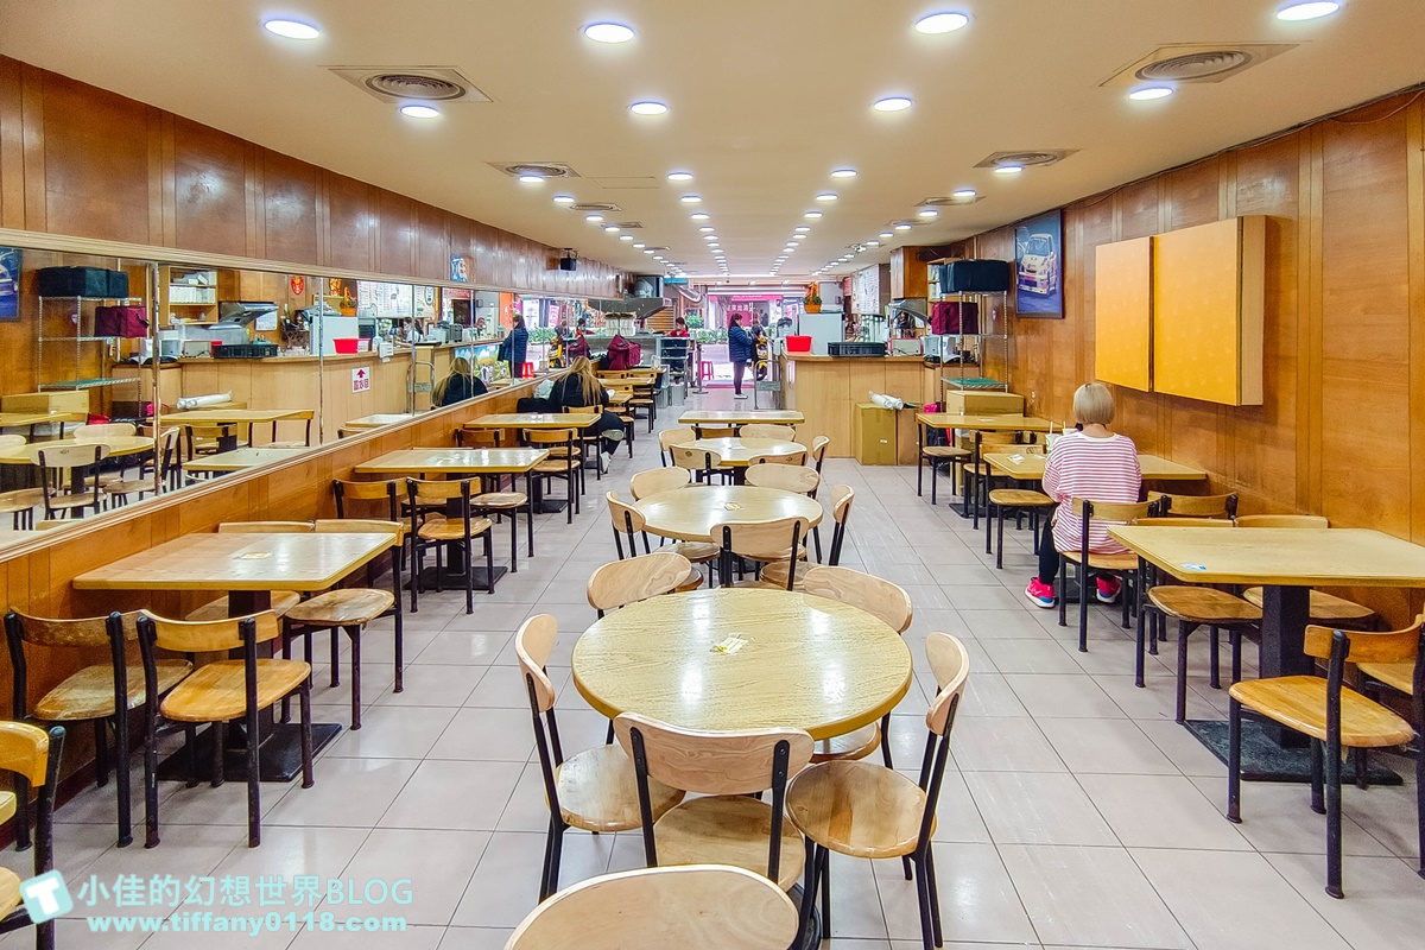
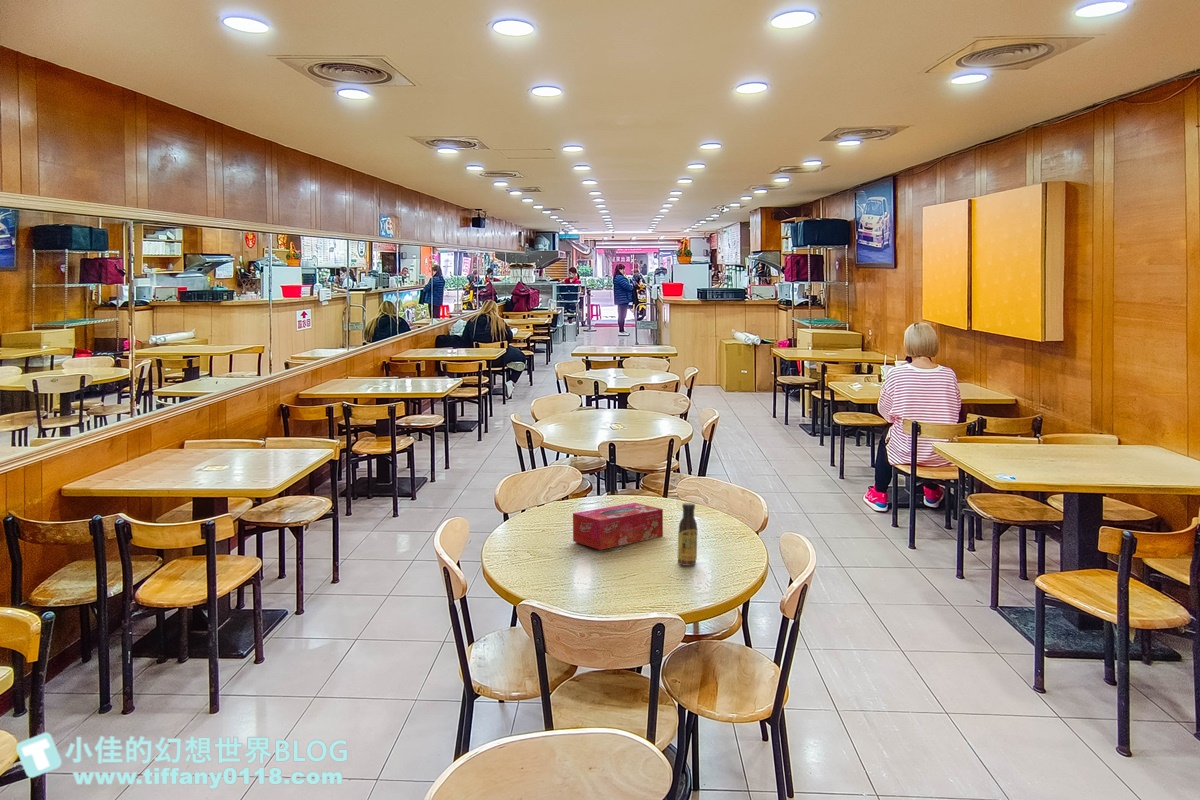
+ sauce bottle (687, 533)
+ tissue box (618, 525)
